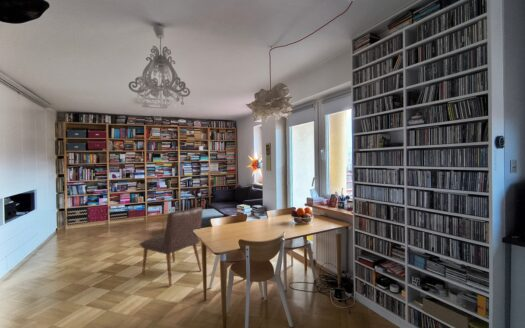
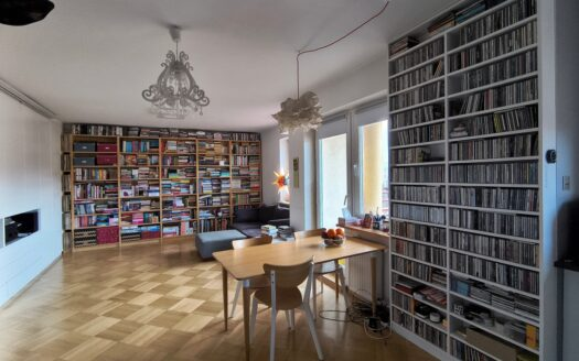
- chair (172, 240)
